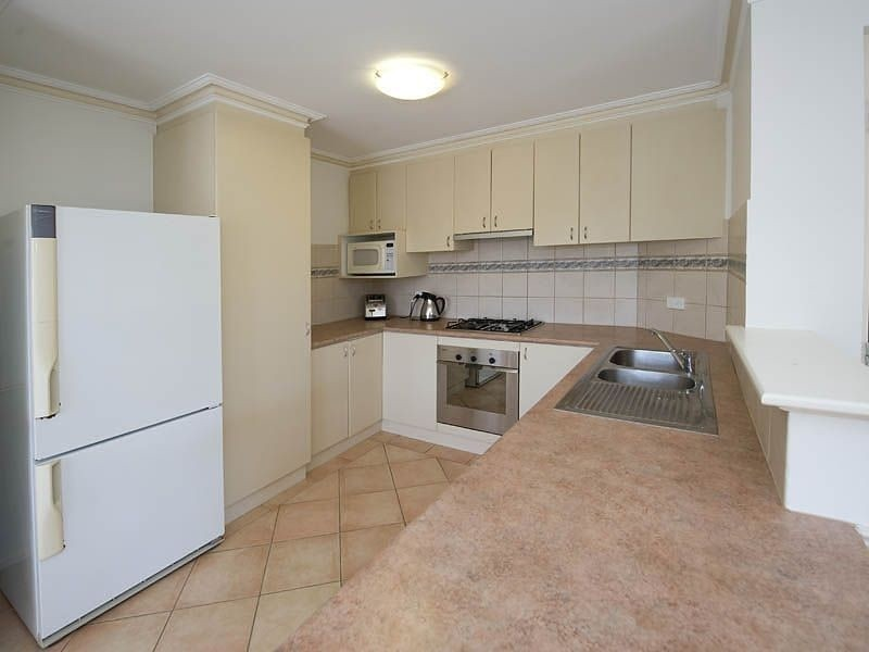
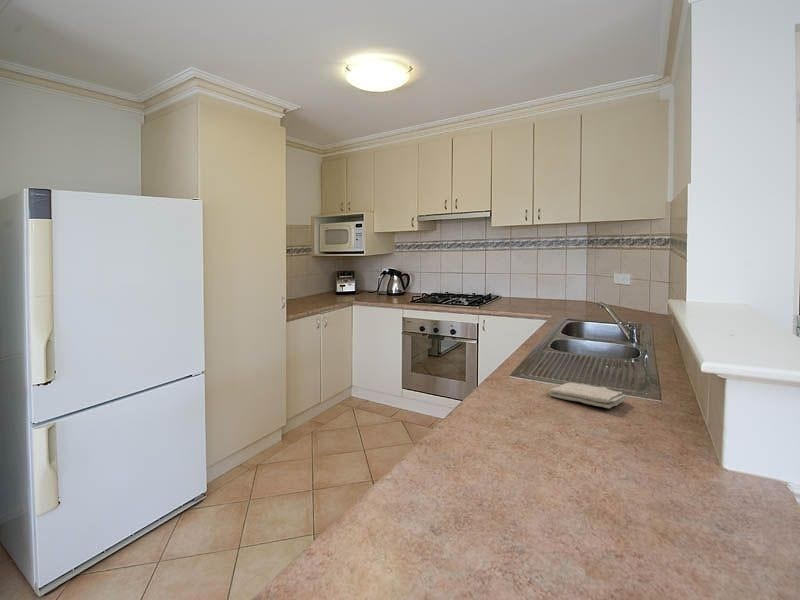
+ washcloth (586, 393)
